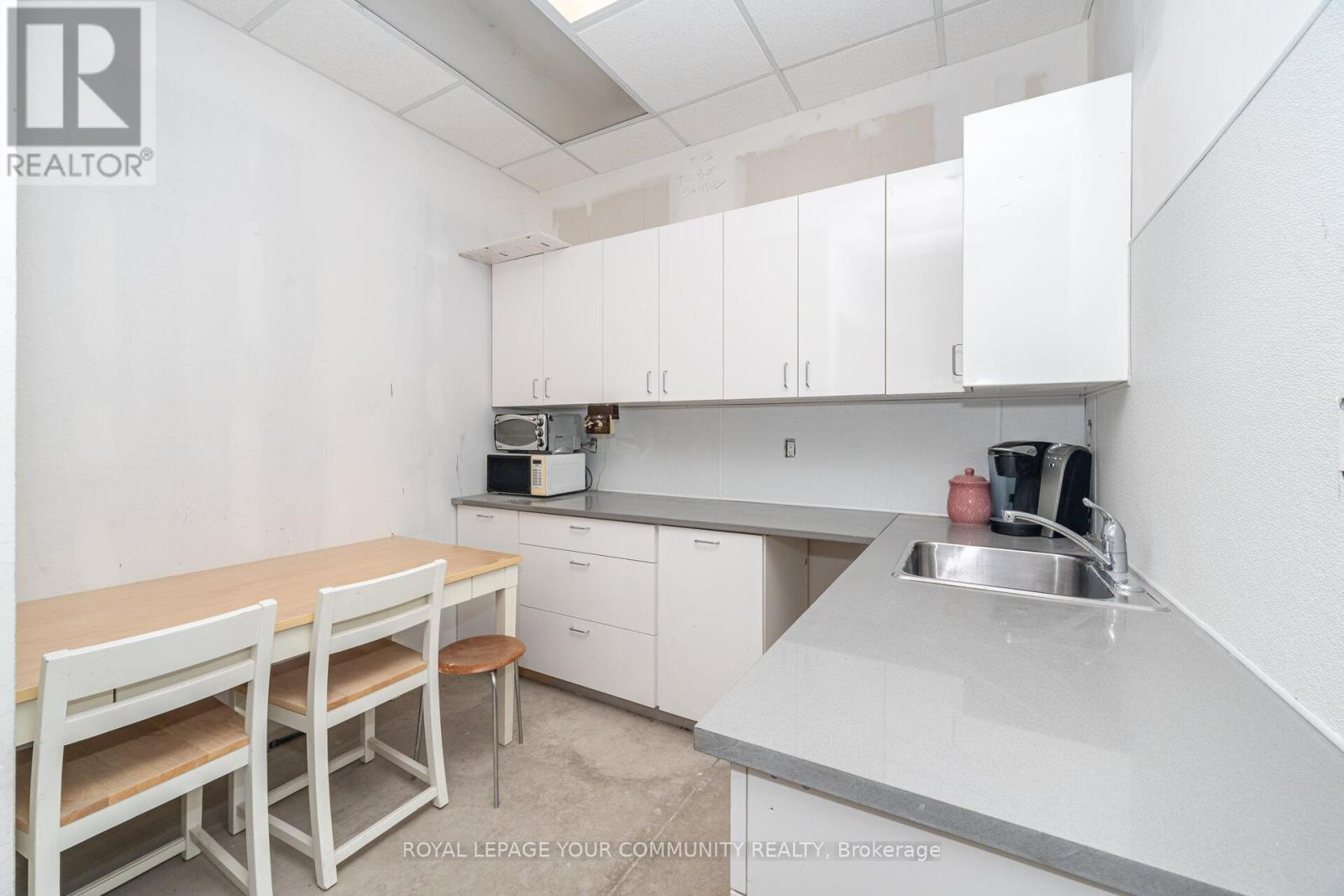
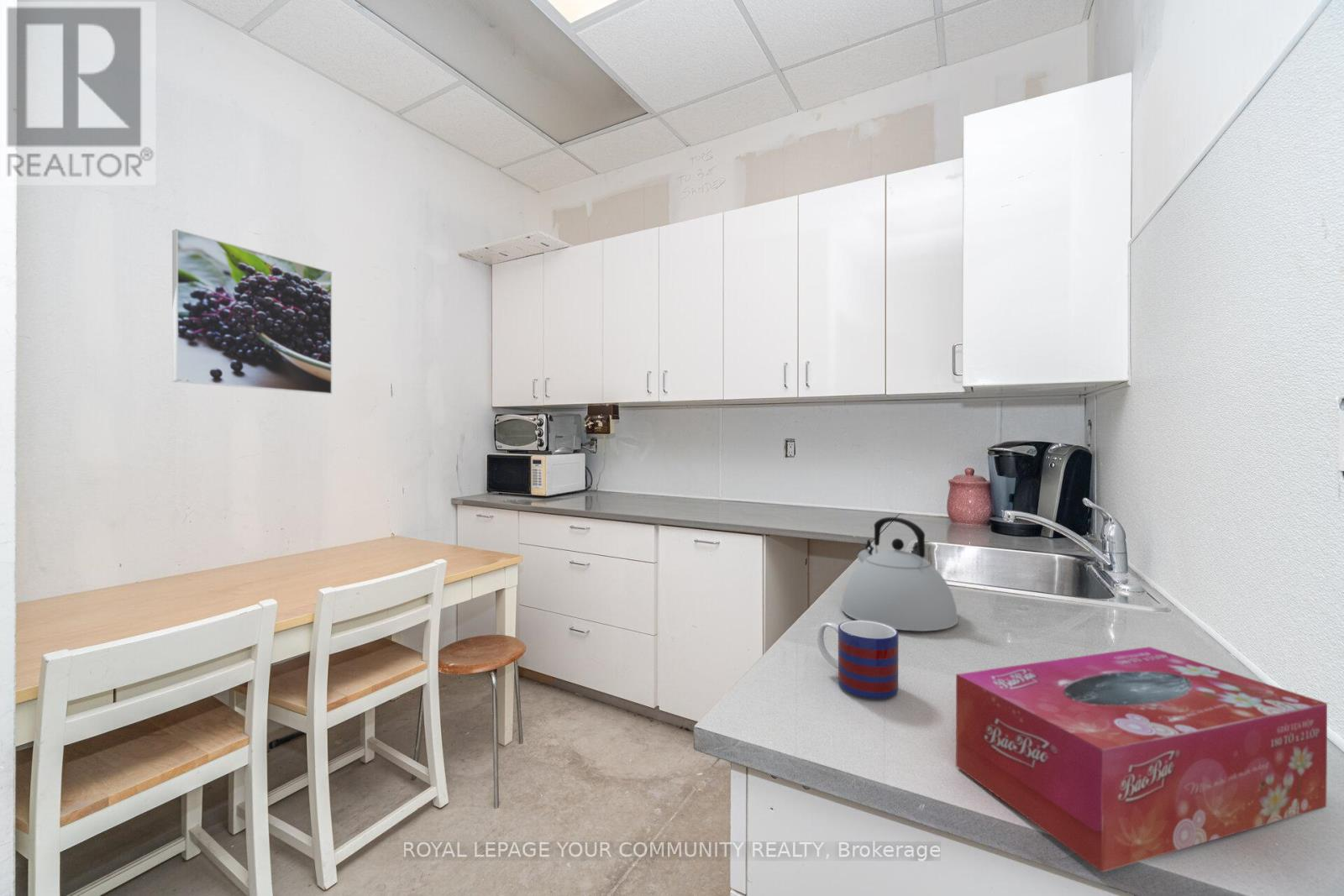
+ tissue box (1130, 736)
+ mug (854, 653)
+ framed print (260, 321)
+ kettle (895, 564)
